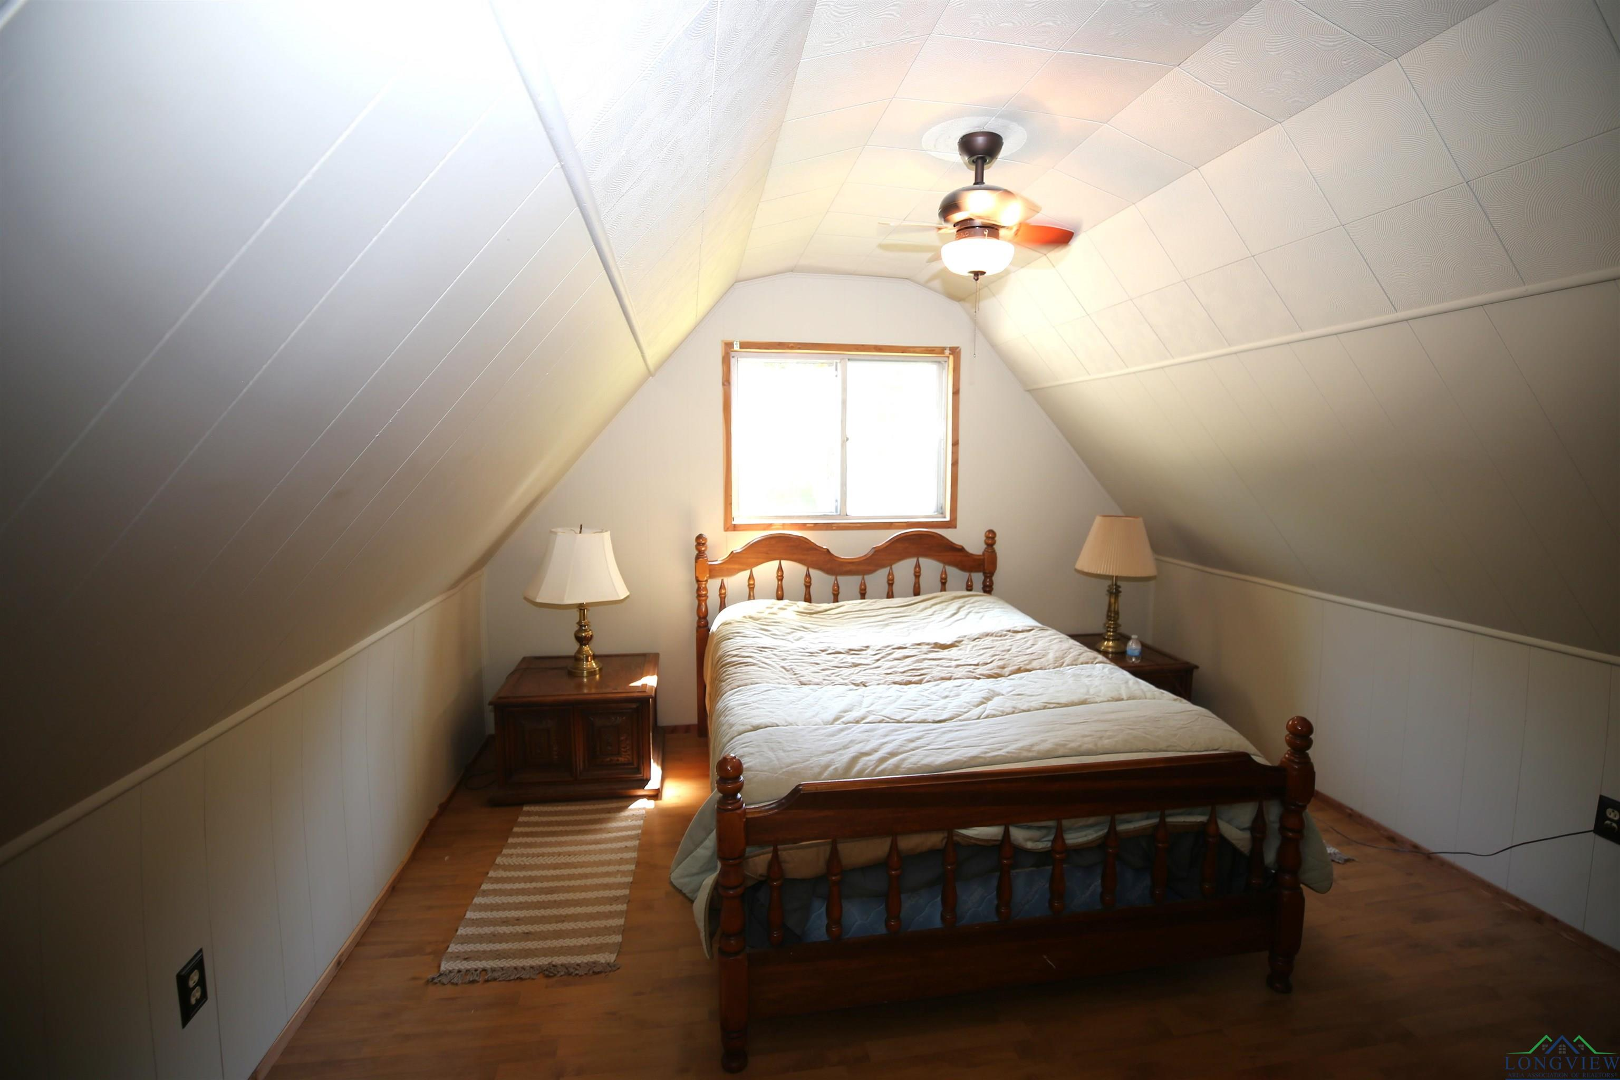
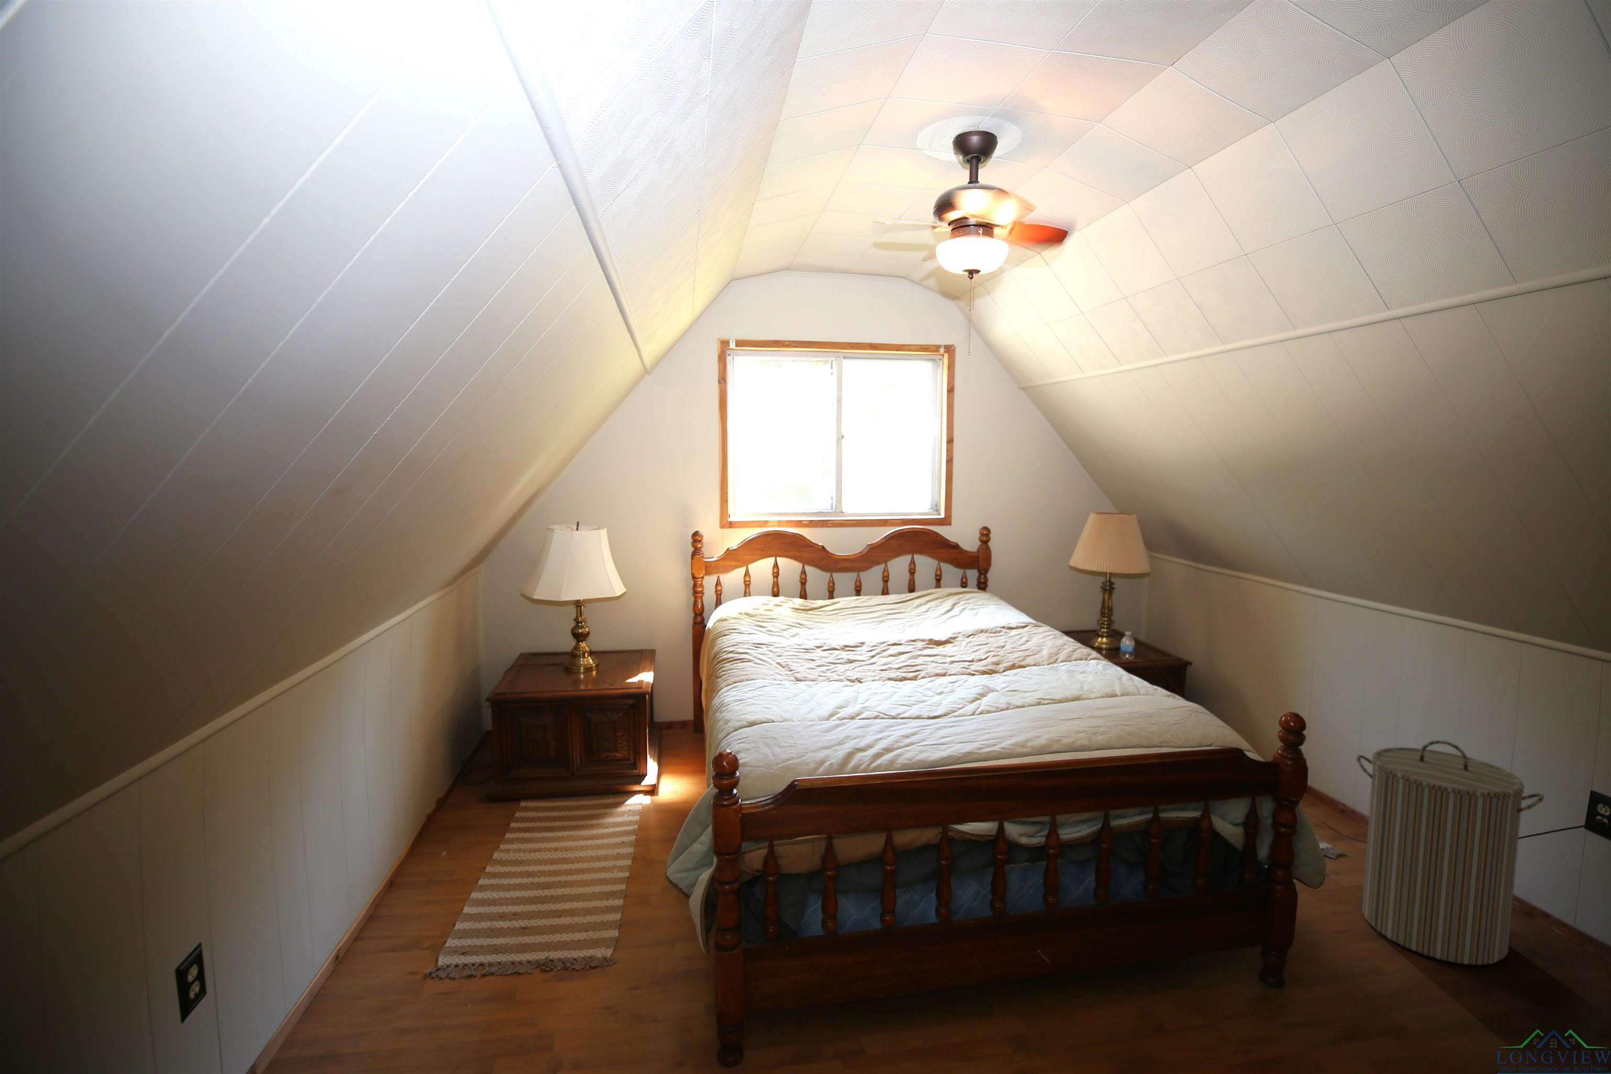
+ laundry hamper (1438, 837)
